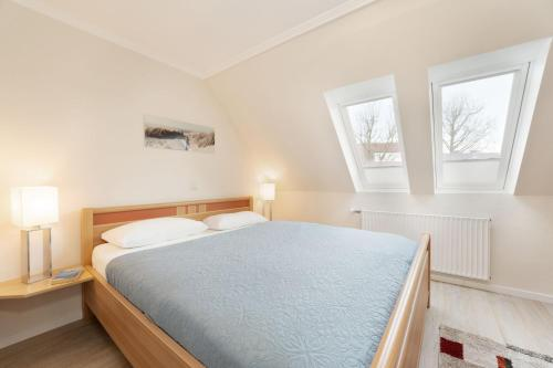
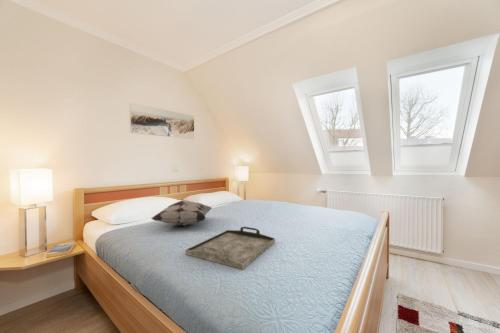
+ serving tray (233, 242)
+ decorative pillow (184, 212)
